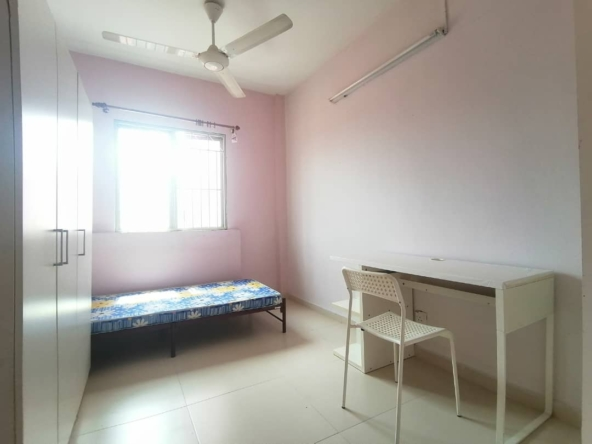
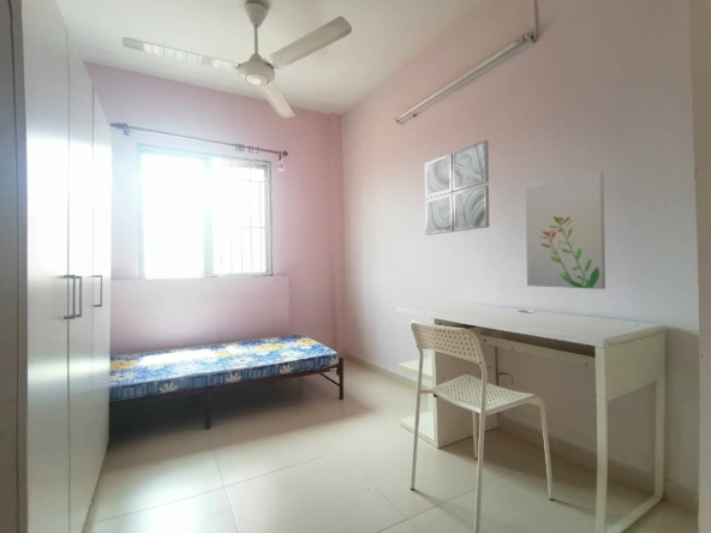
+ wall art (453, 191)
+ wall art (562, 234)
